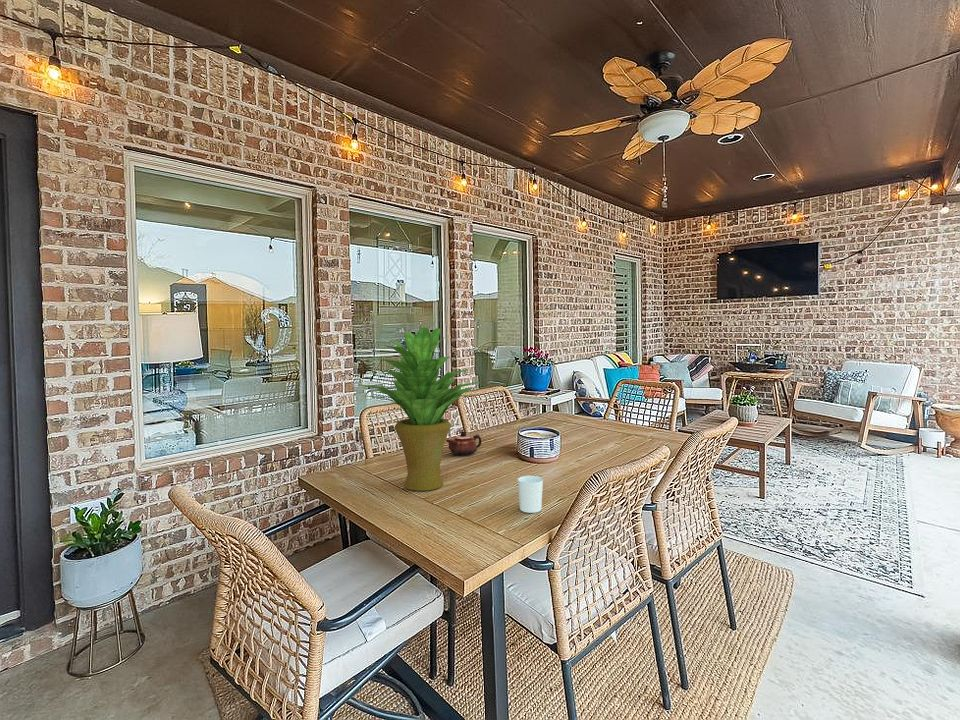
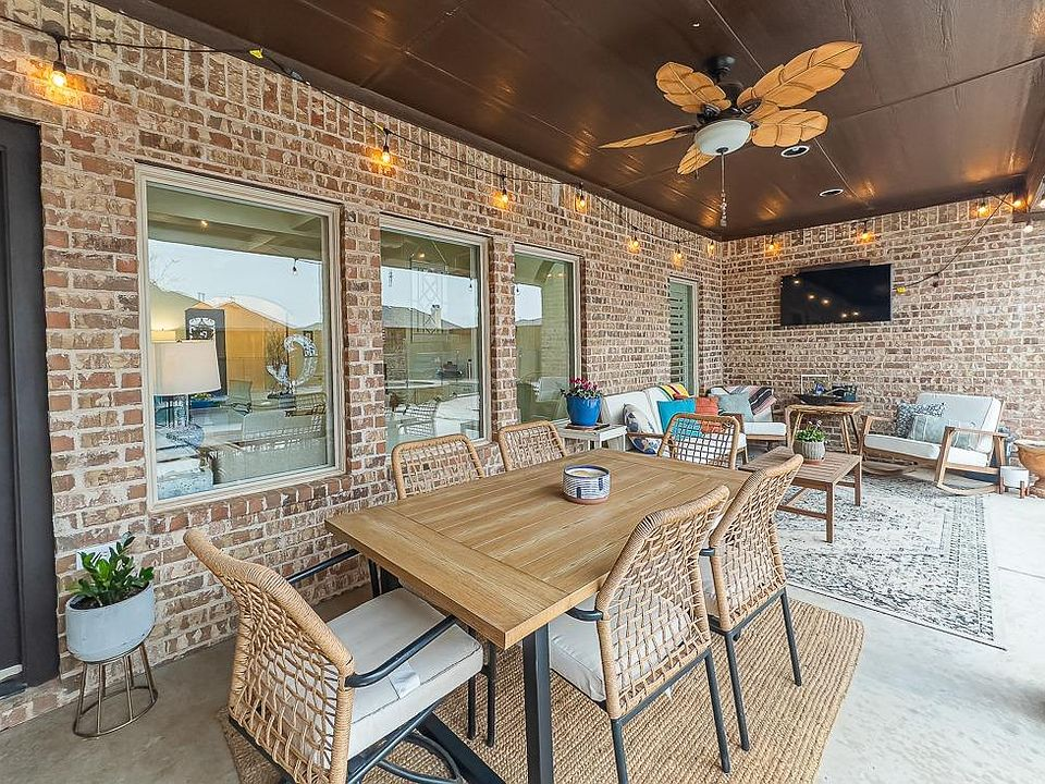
- teapot (464, 442)
- potted plant (421, 406)
- cup (530, 493)
